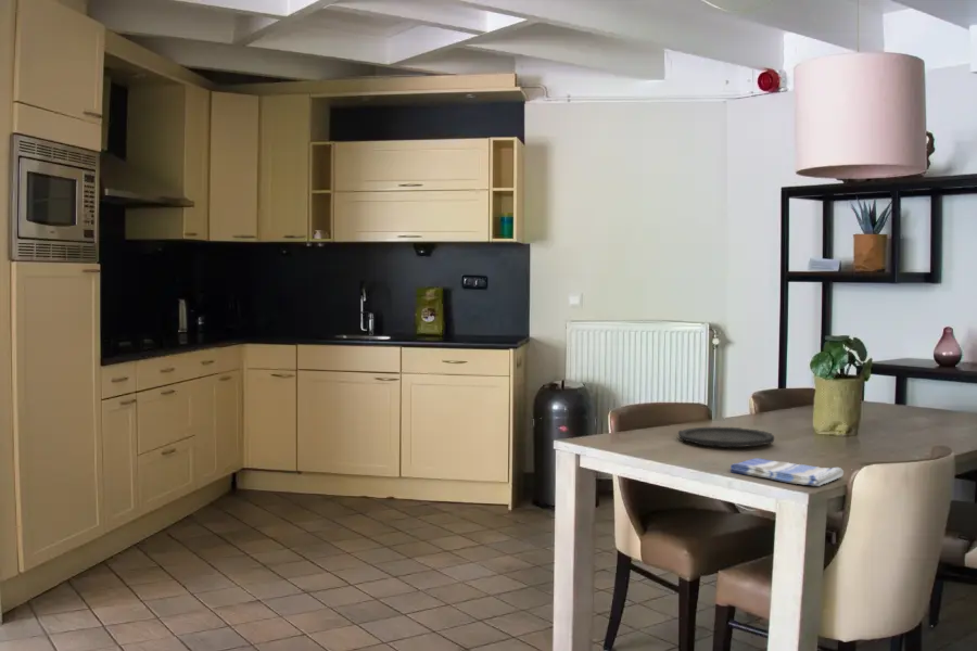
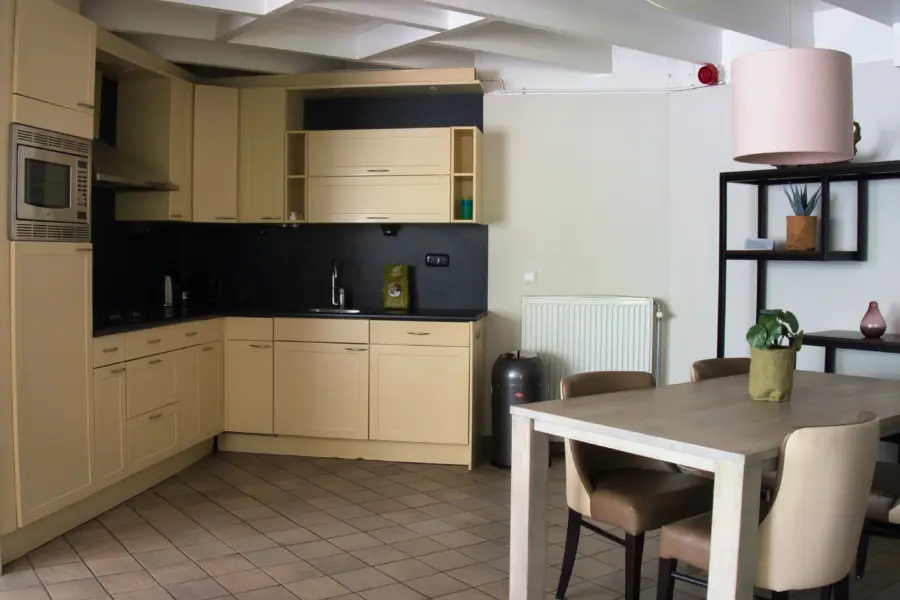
- dish towel (786, 469)
- plate (725, 437)
